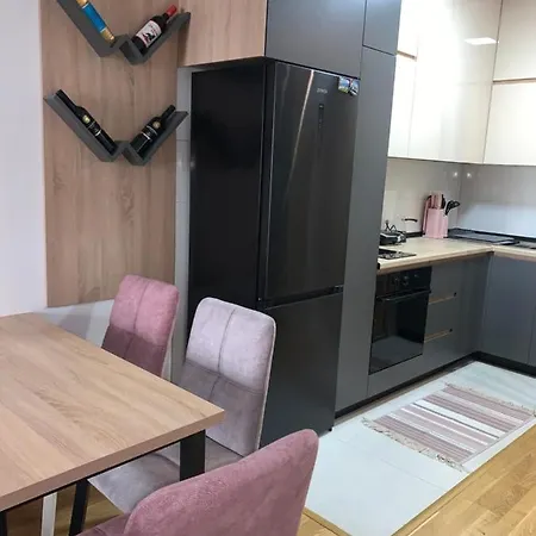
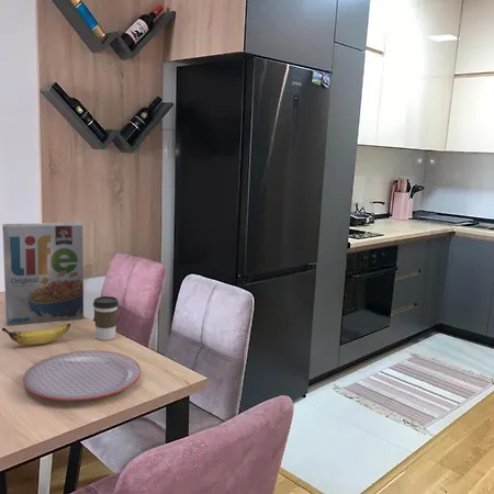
+ banana (37, 333)
+ plate (83, 375)
+ coffee cup (105, 318)
+ cereal box (44, 272)
